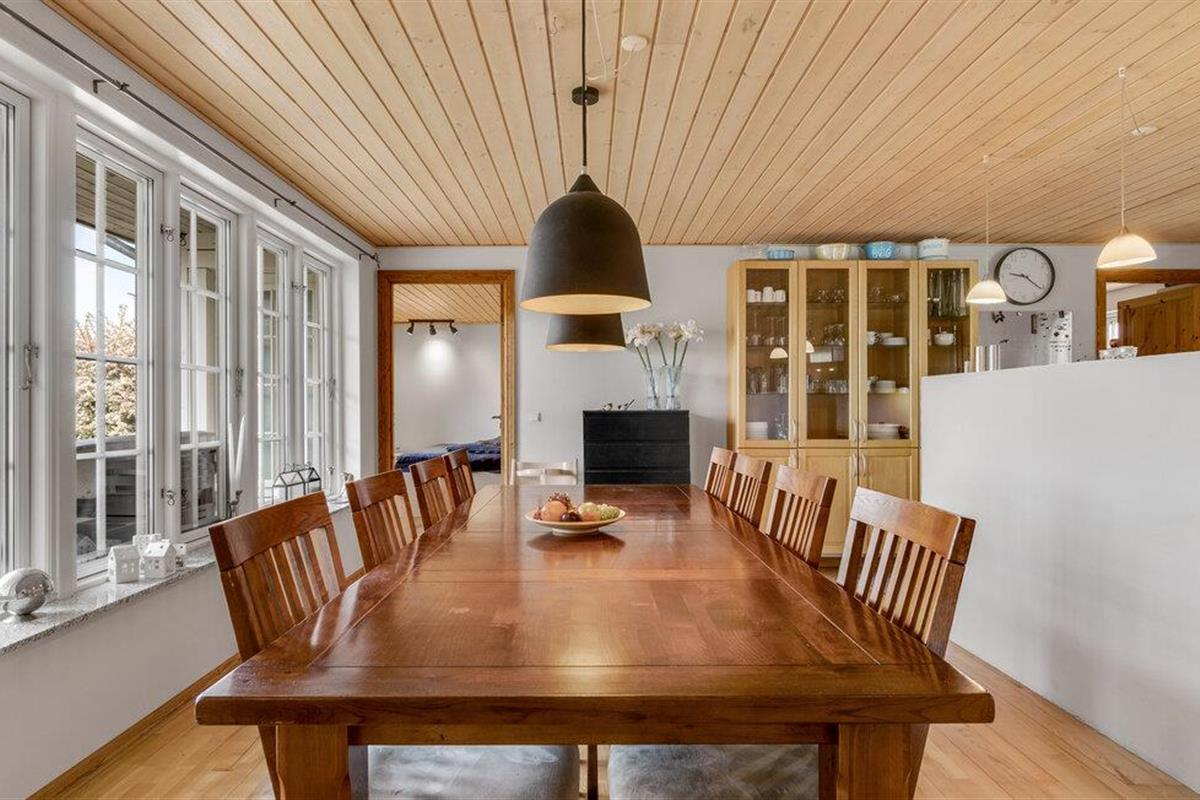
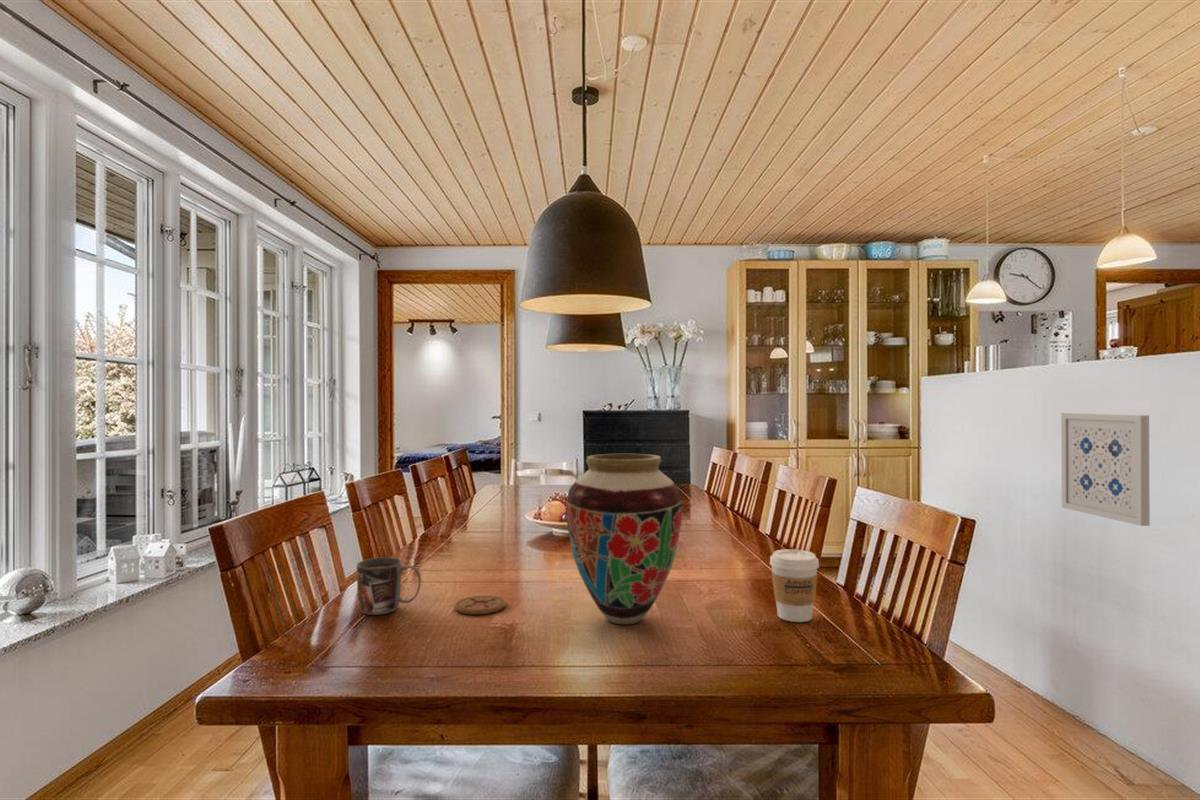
+ coaster (480, 604)
+ mug (389, 585)
+ wall art (1102, 465)
+ vase (623, 537)
+ coffee cup (794, 584)
